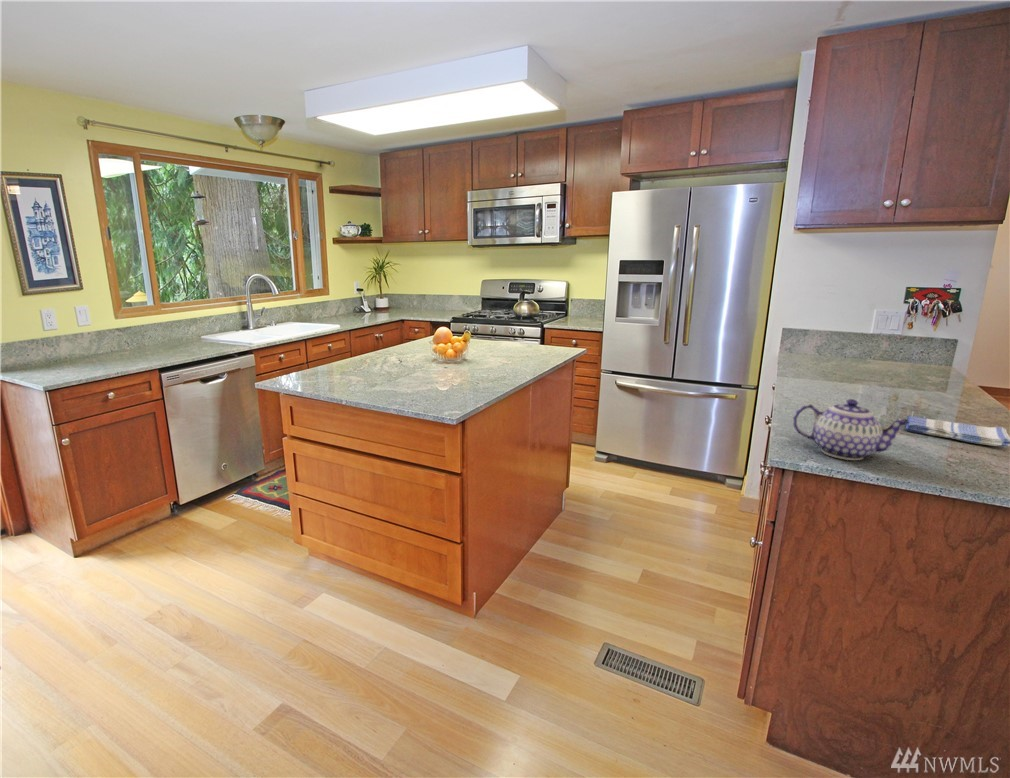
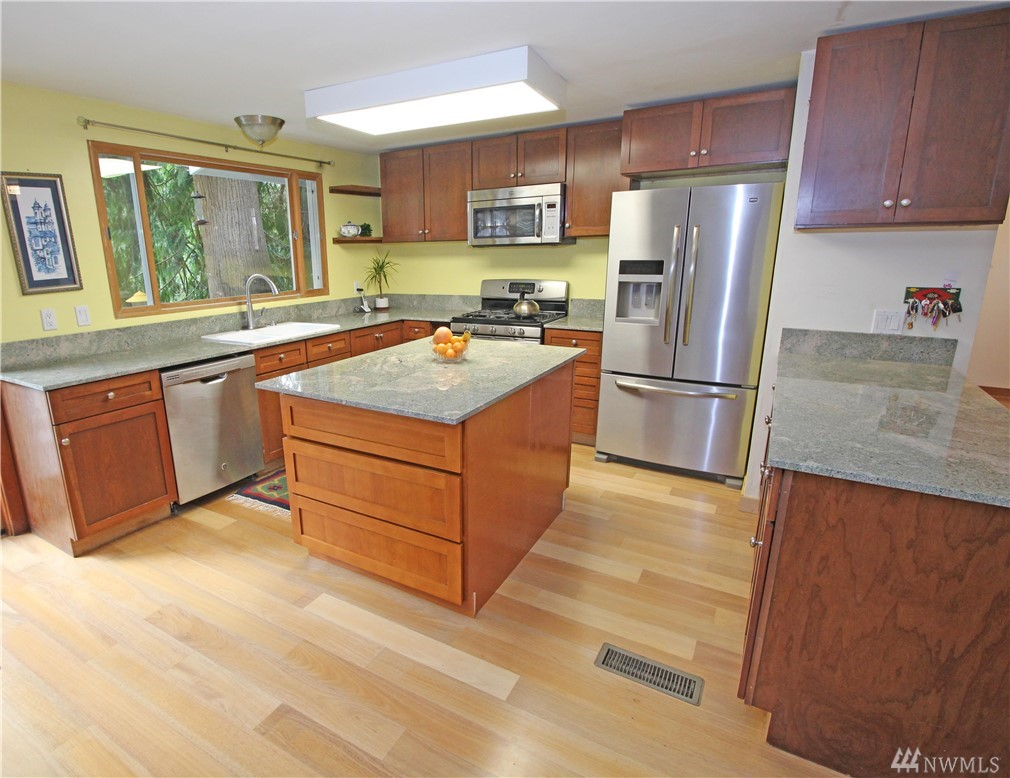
- dish towel (955, 429)
- teapot (847, 426)
